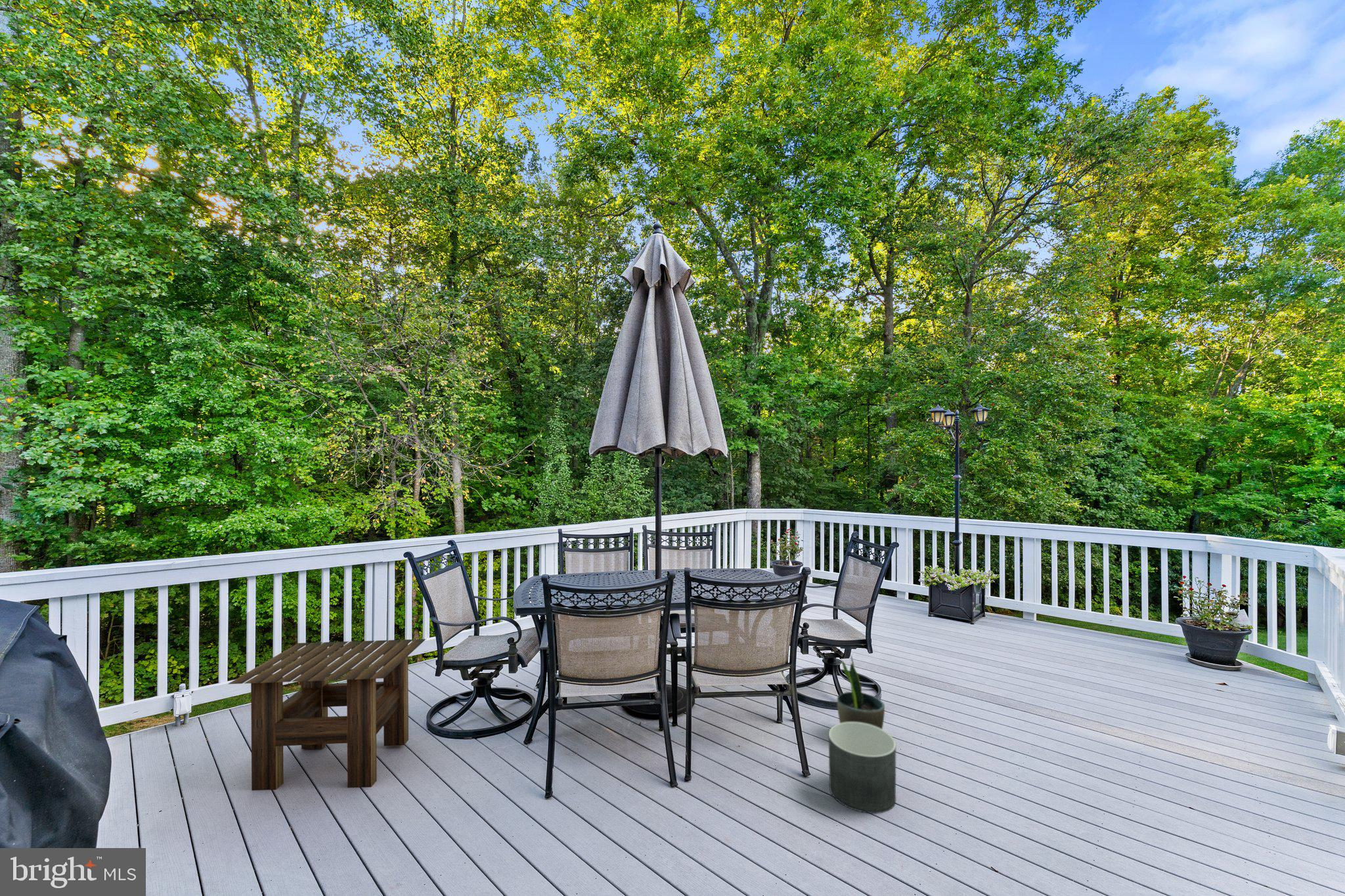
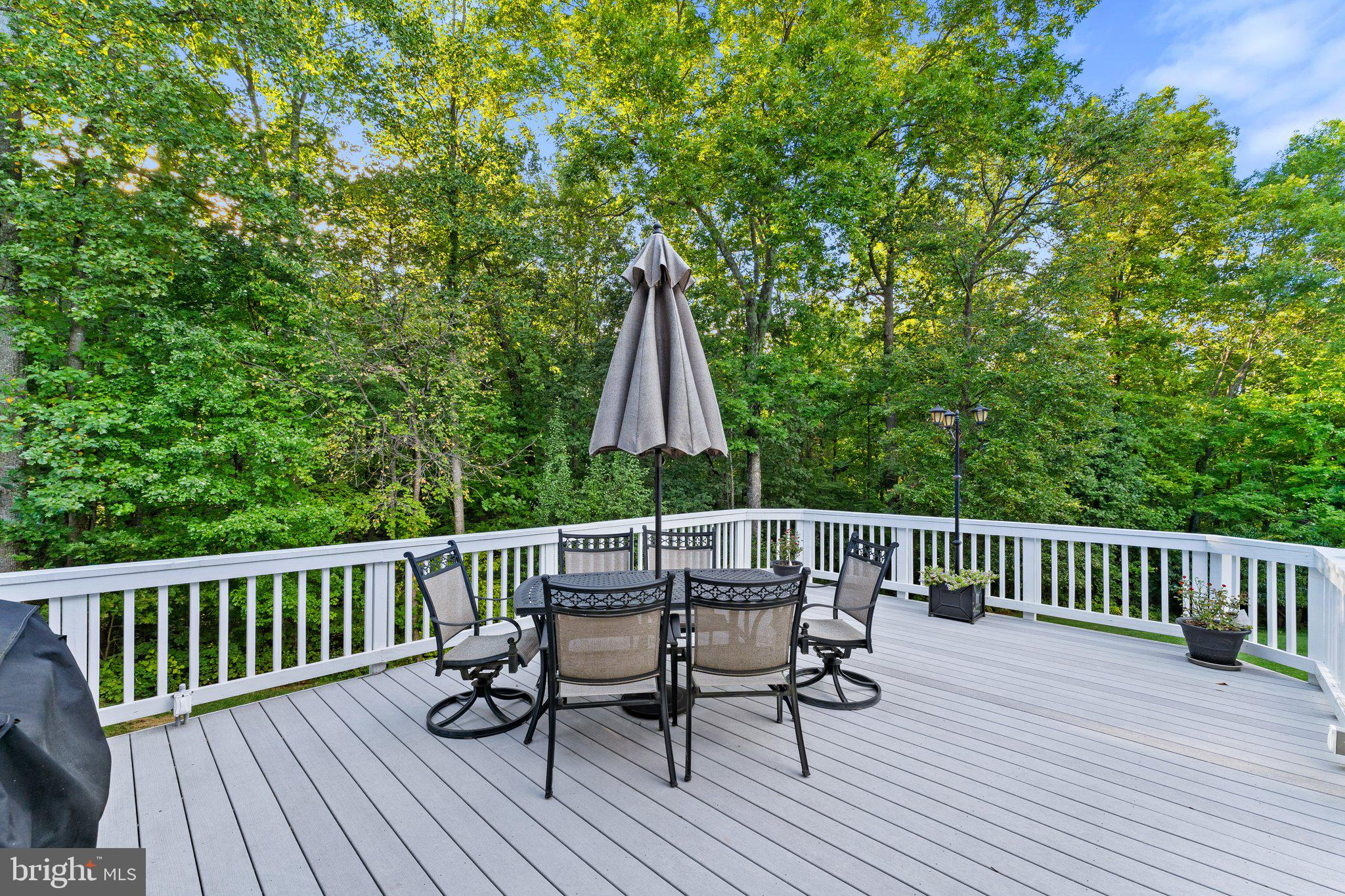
- planter (862, 765)
- side table (337, 716)
- potted plant (860, 699)
